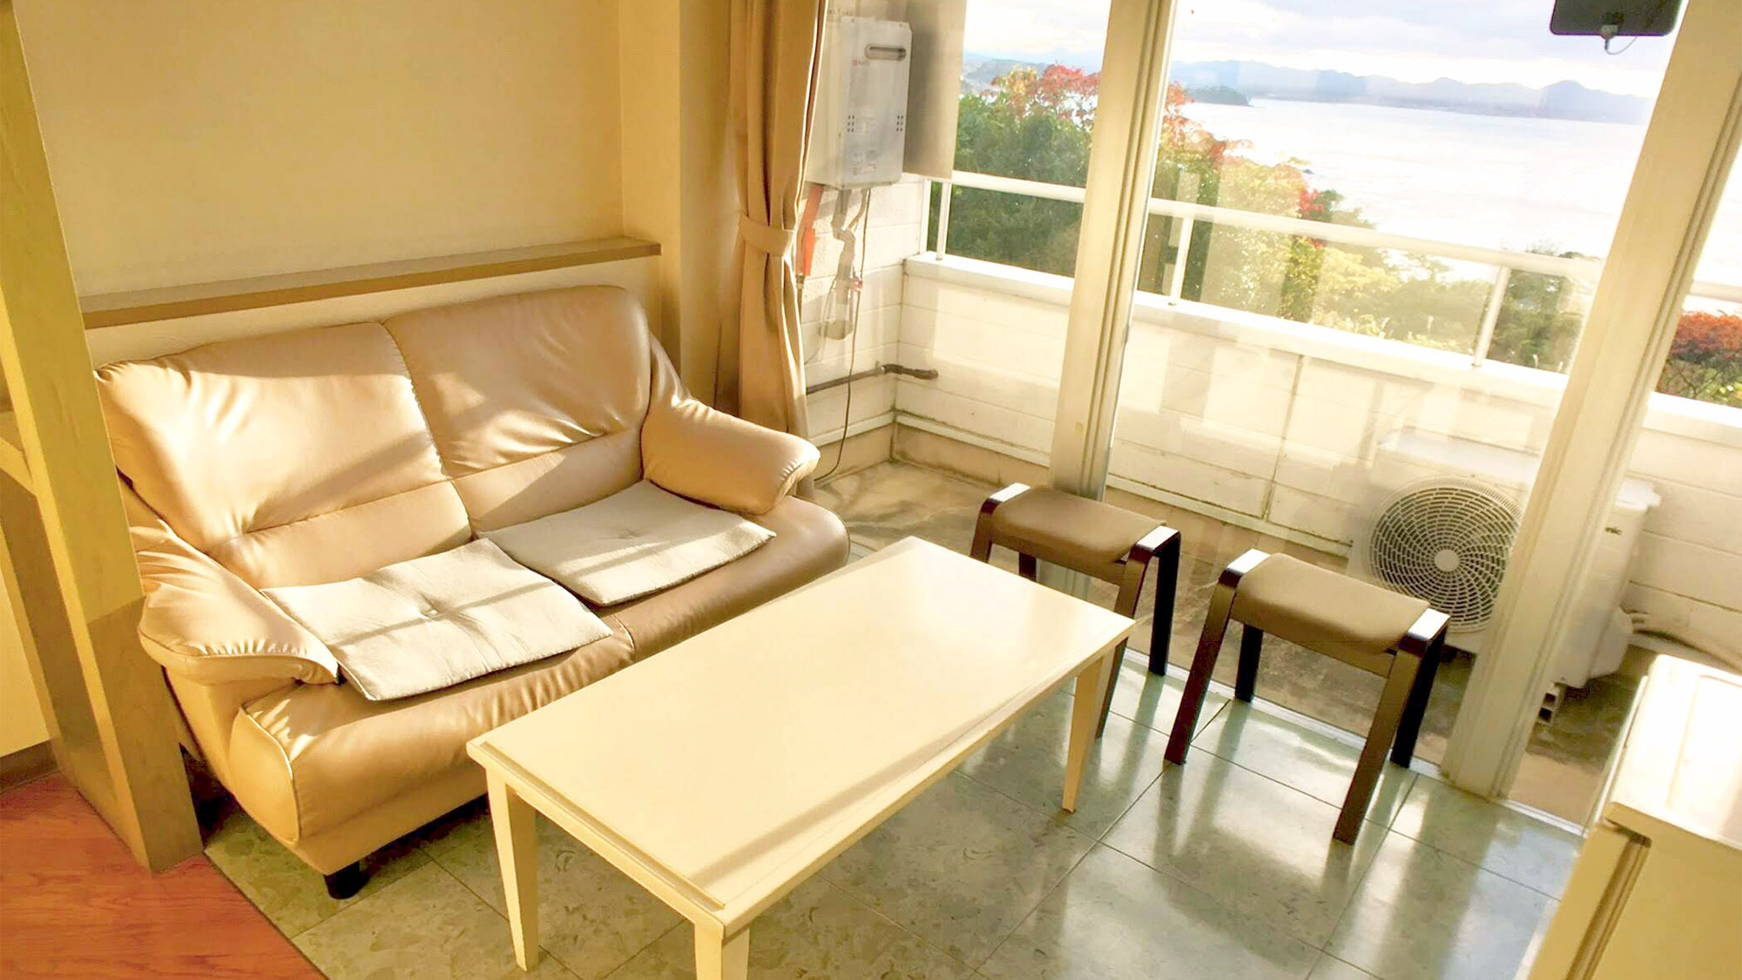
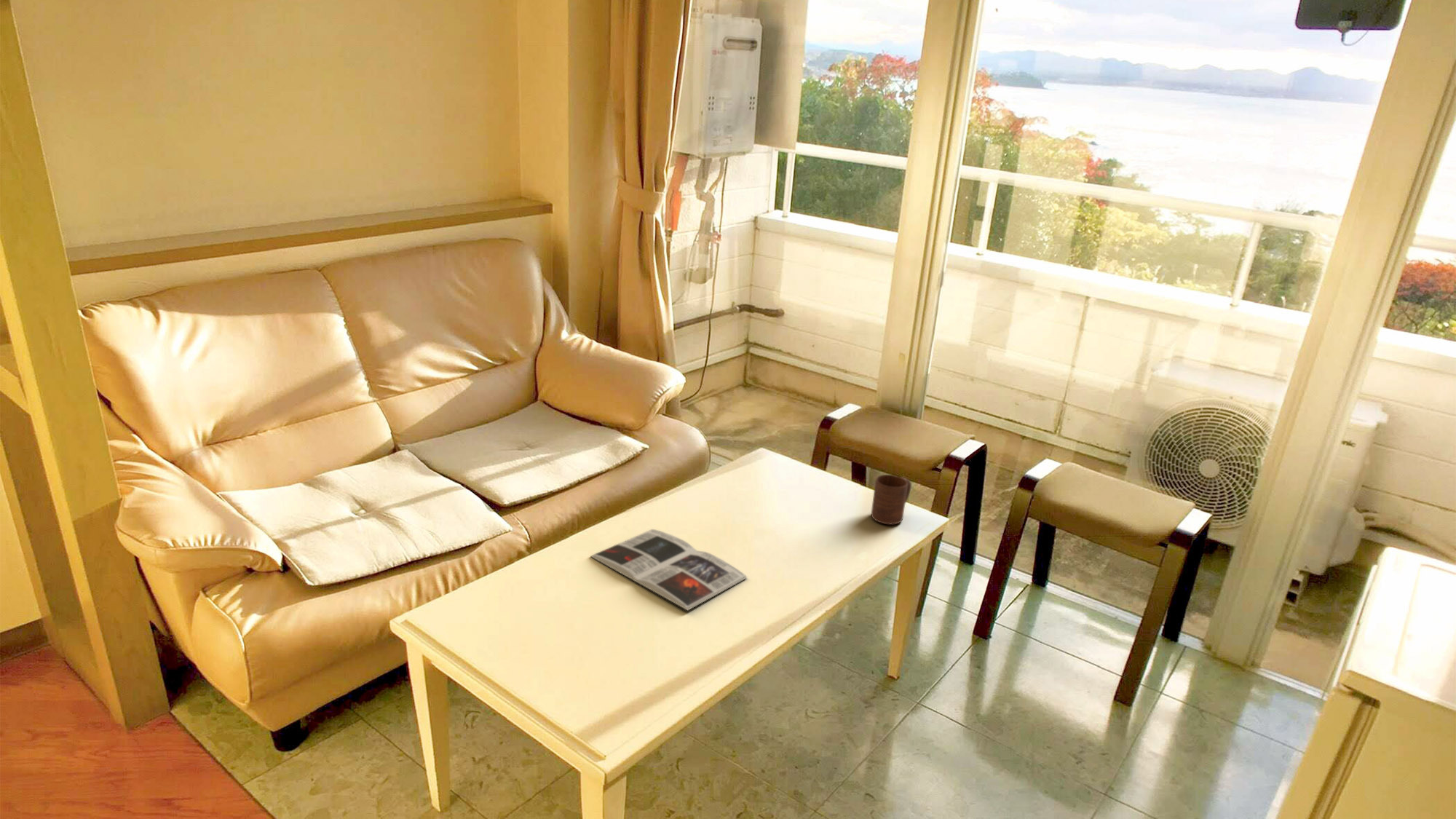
+ cup (891, 498)
+ magazine (668, 563)
